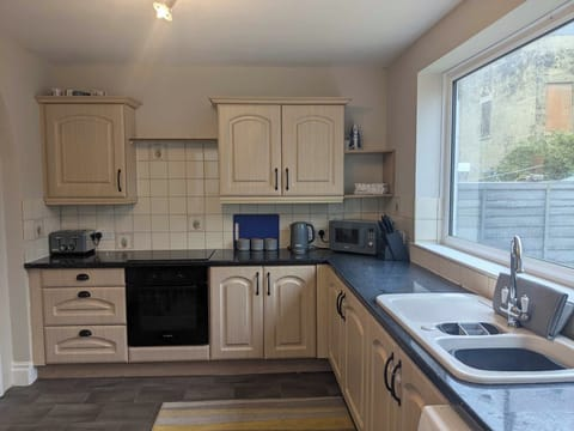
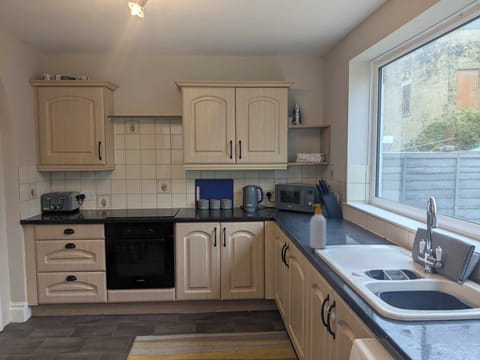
+ soap bottle (317, 225)
